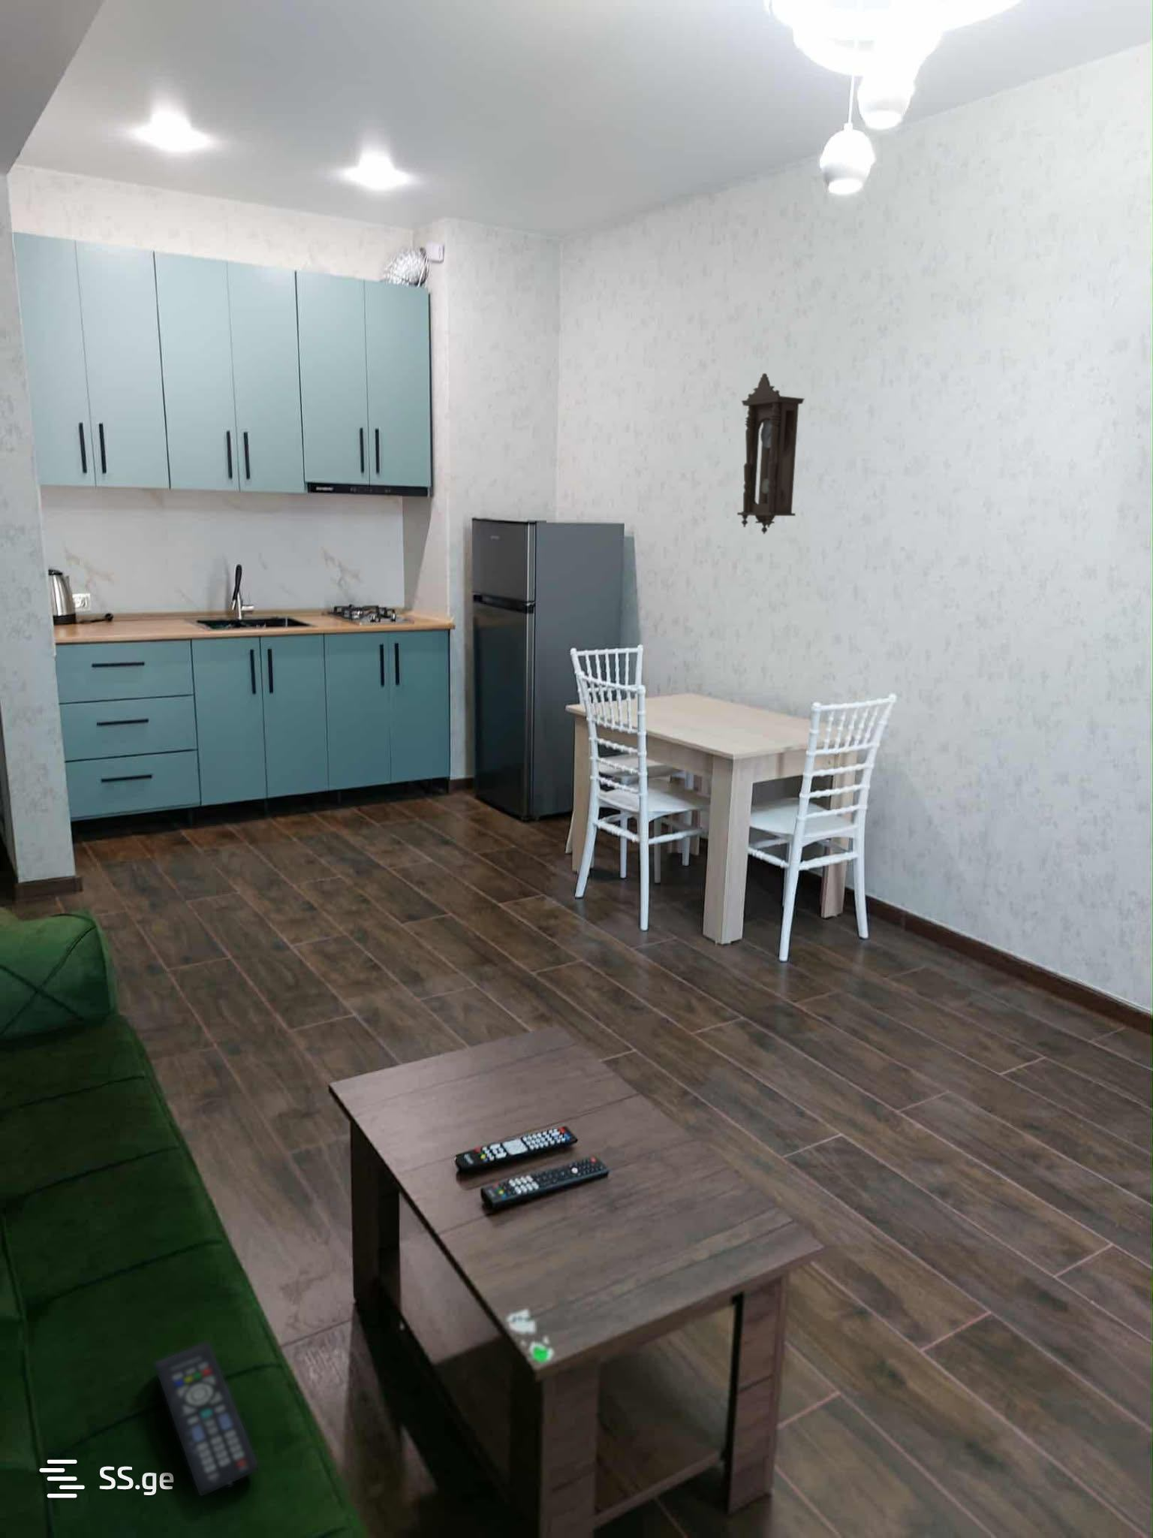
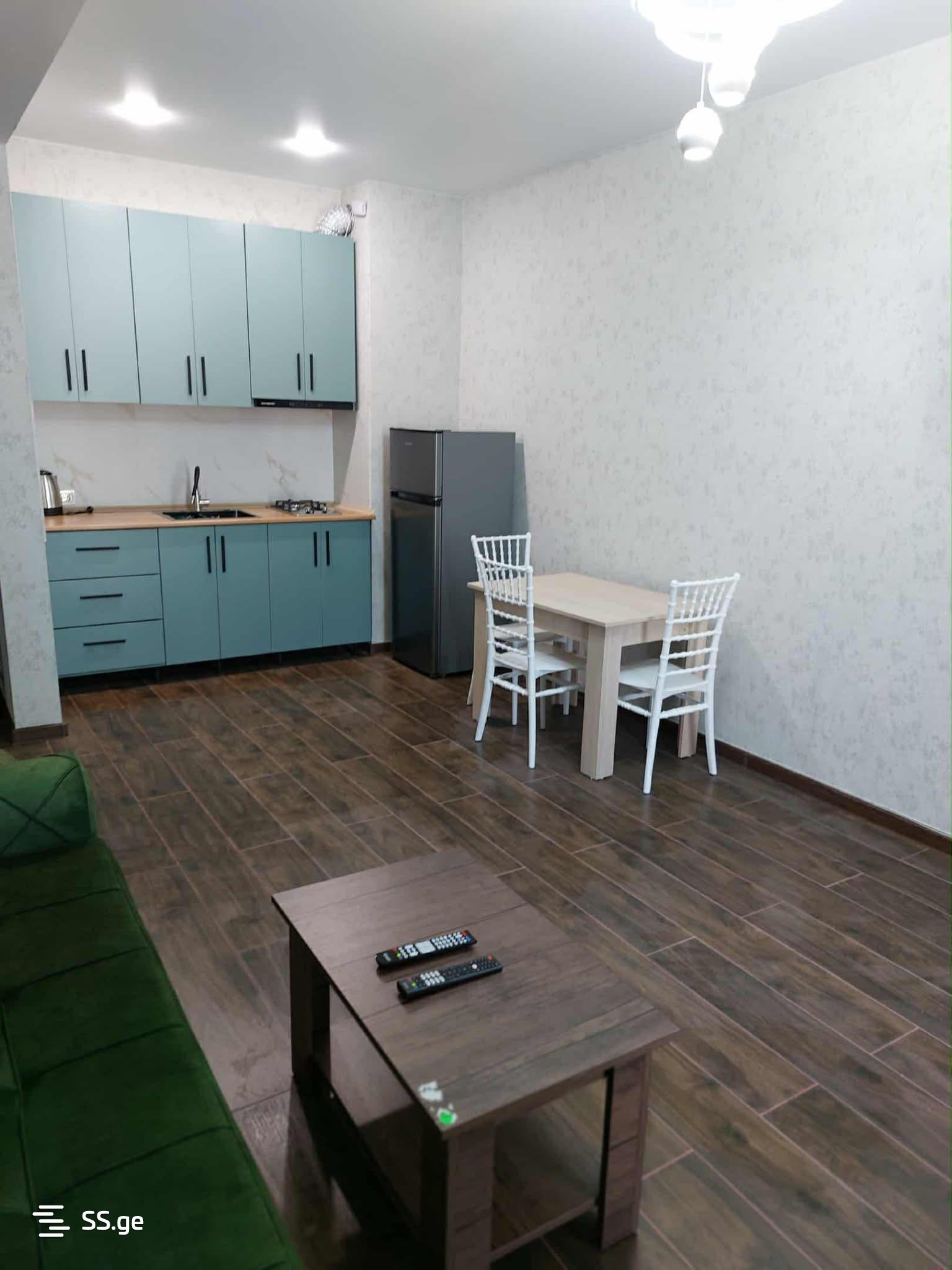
- remote control (202, 1411)
- pendulum clock (769, 455)
